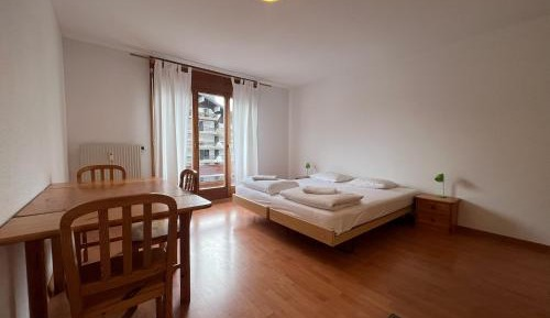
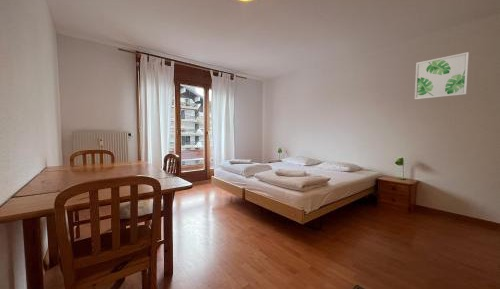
+ wall art (439, 77)
